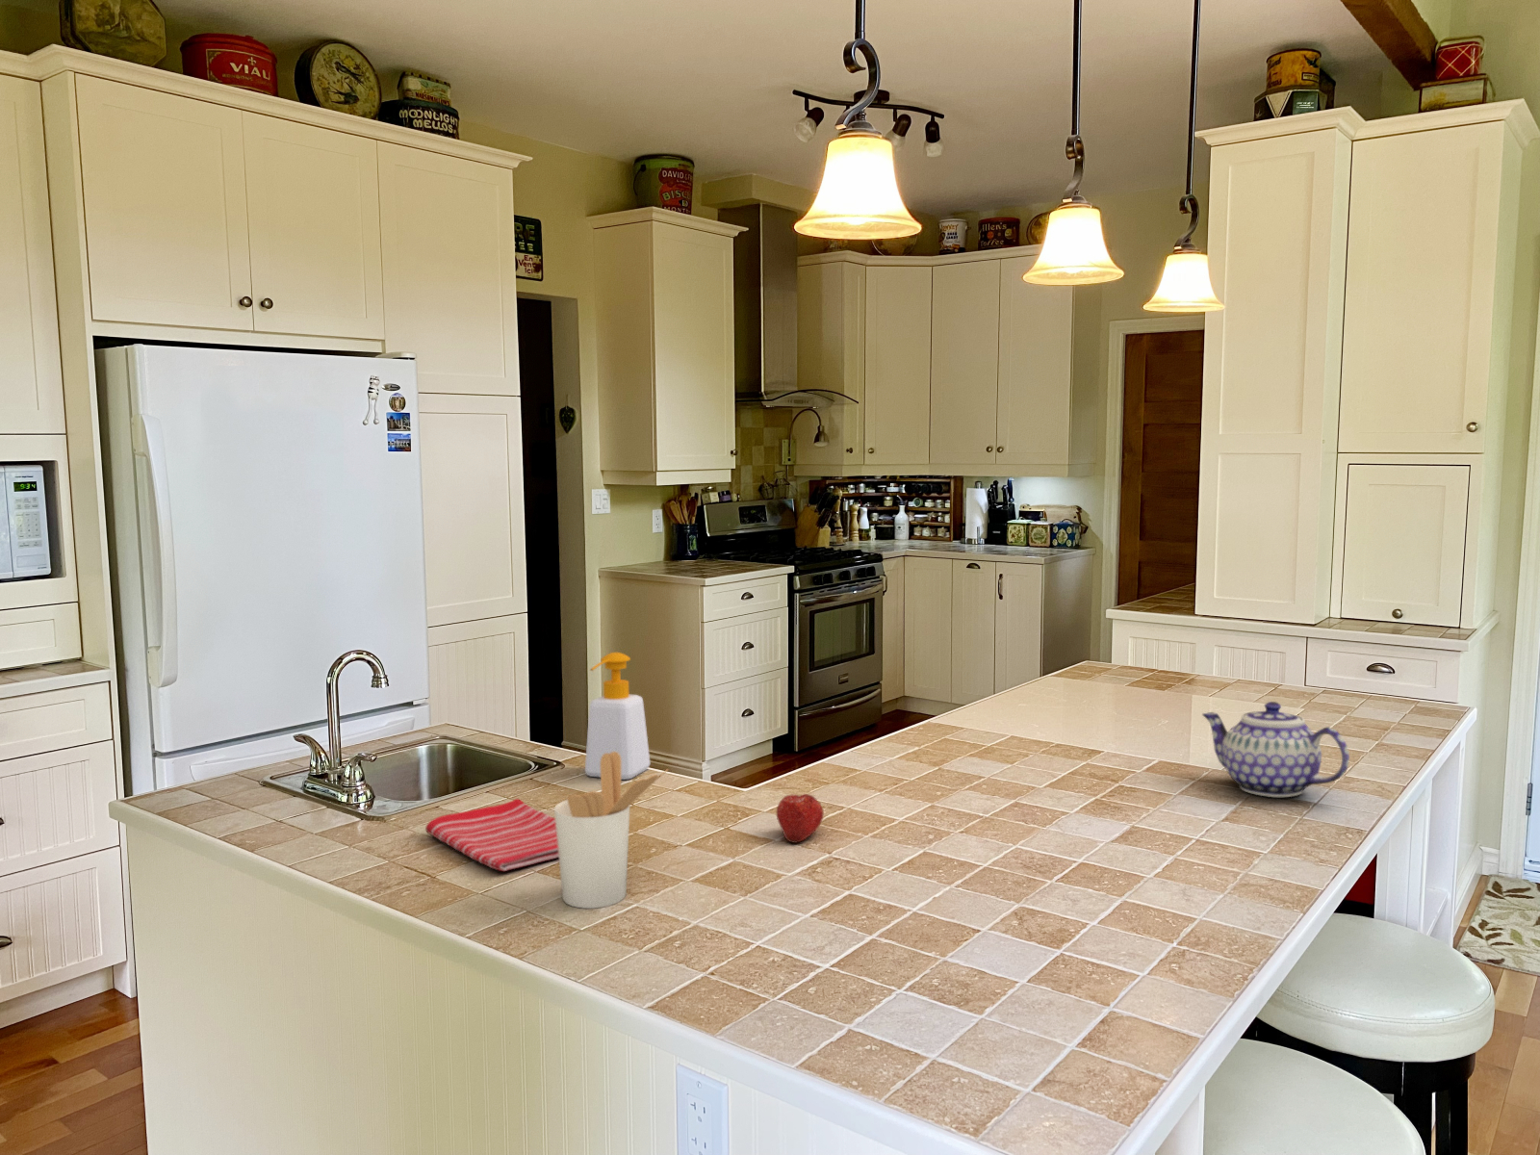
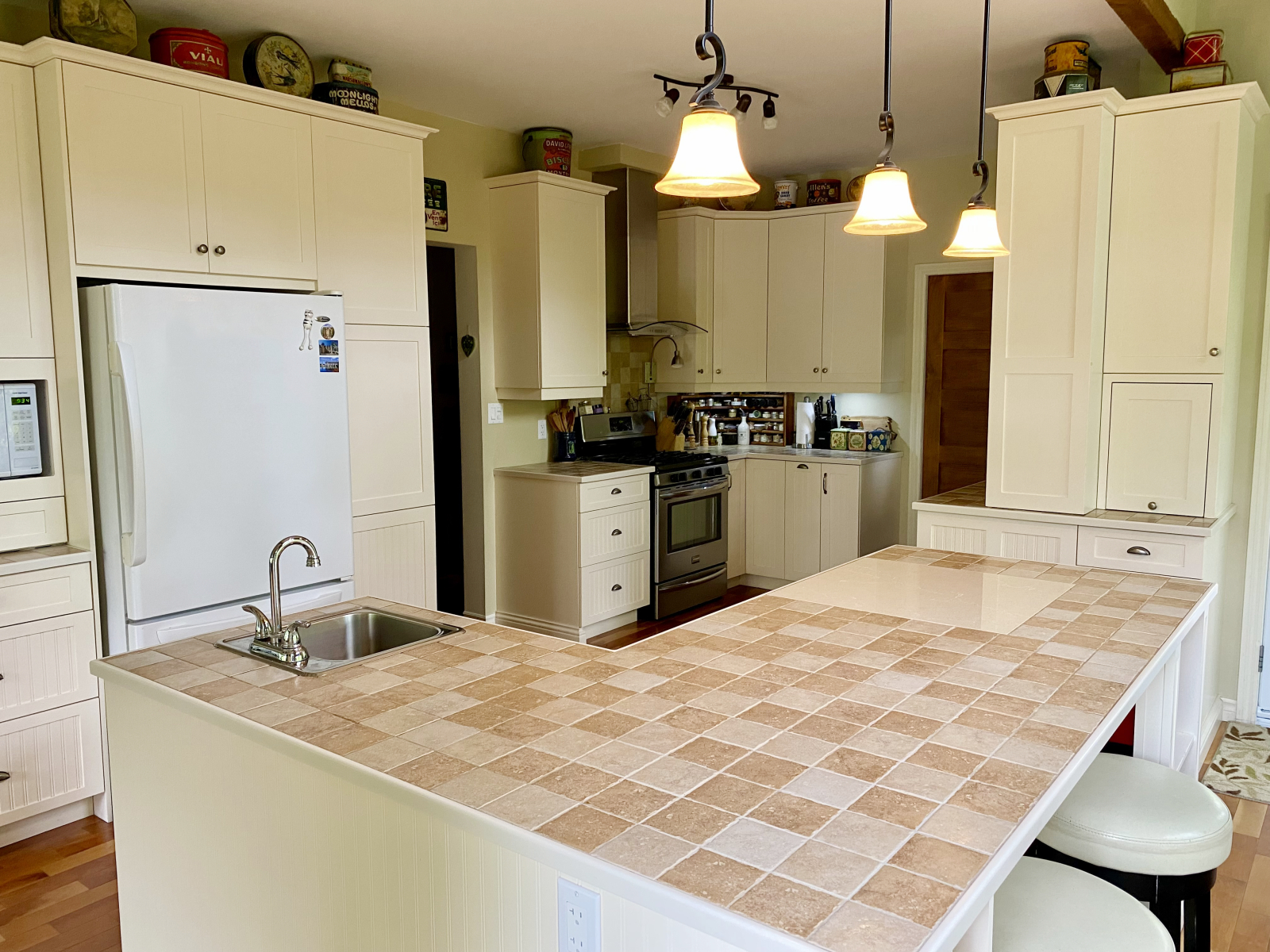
- dish towel (511, 832)
- fruit (798, 814)
- soap bottle (611, 715)
- teapot (1272, 745)
- utensil holder (610, 831)
